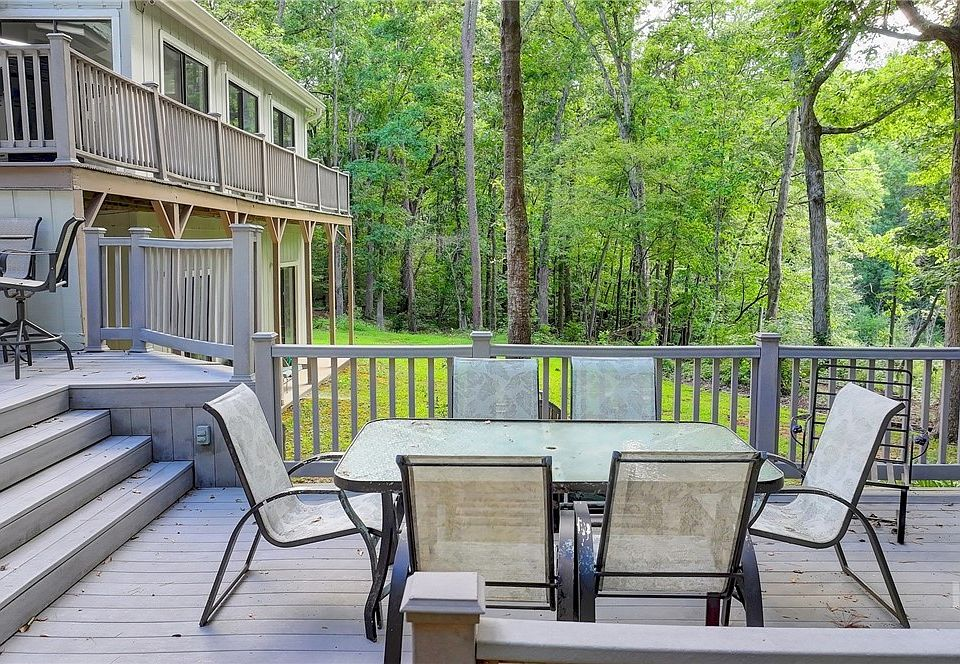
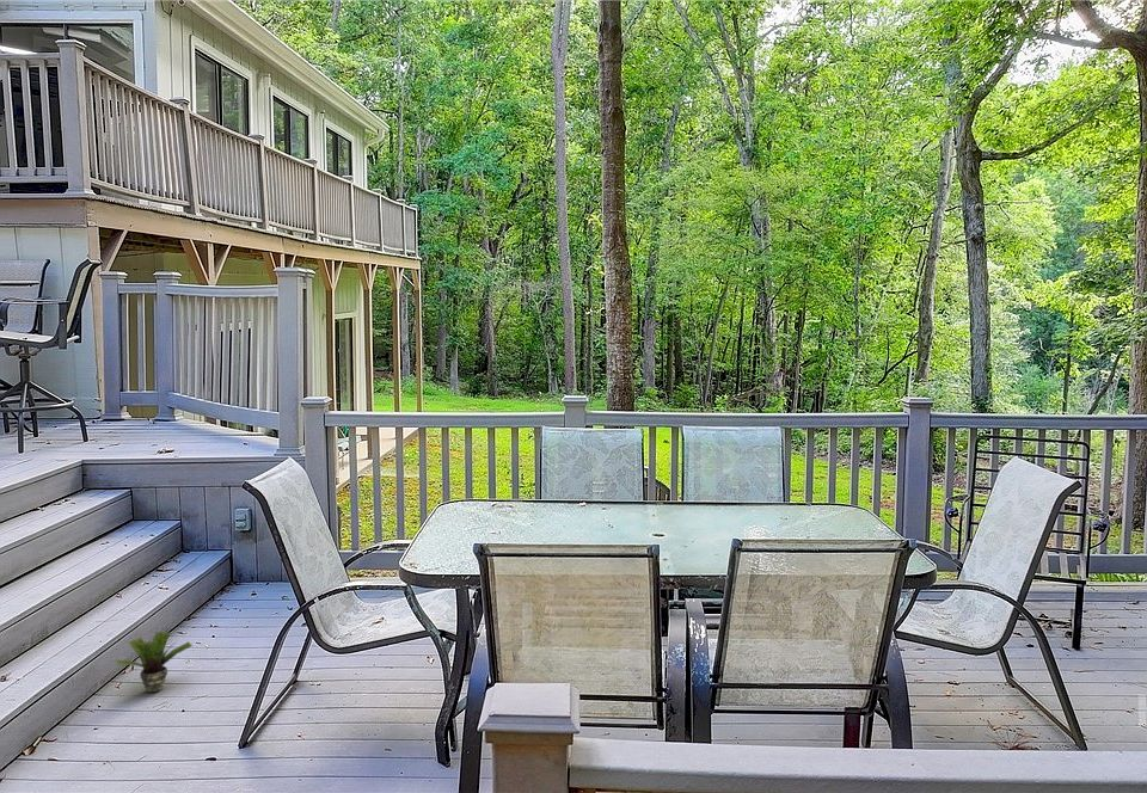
+ potted plant (154, 663)
